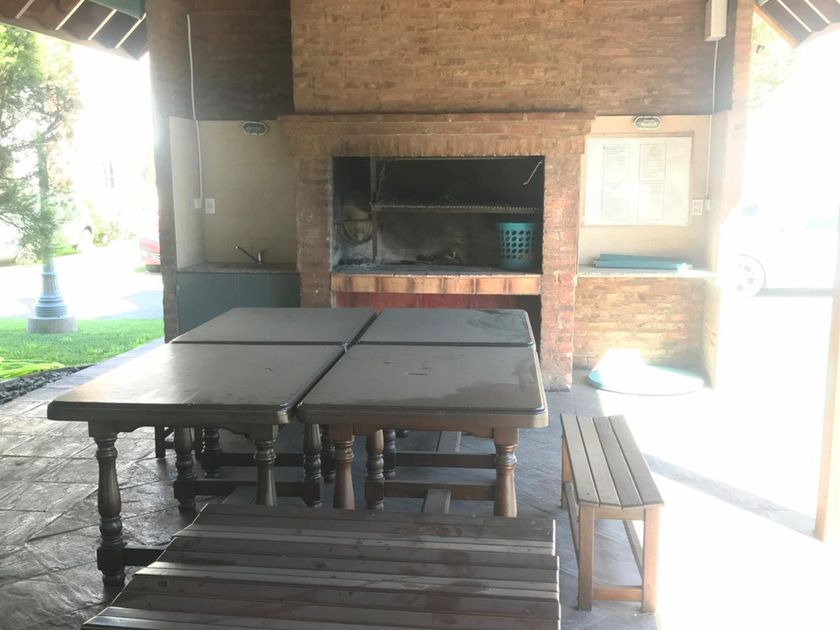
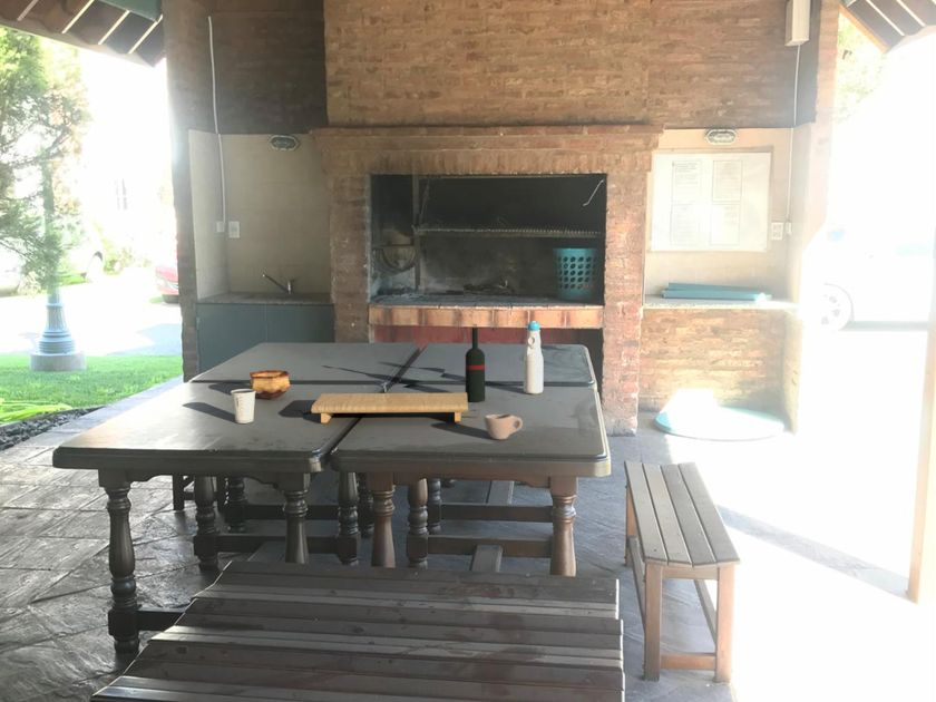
+ cutting board (392, 407)
+ bottle (533, 357)
+ wine bottle (475, 361)
+ dixie cup (243, 406)
+ cup (503, 427)
+ bowl (270, 386)
